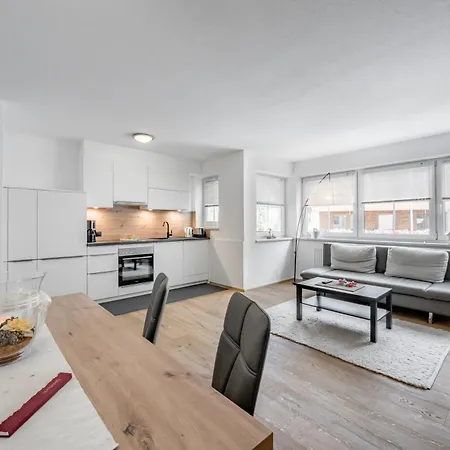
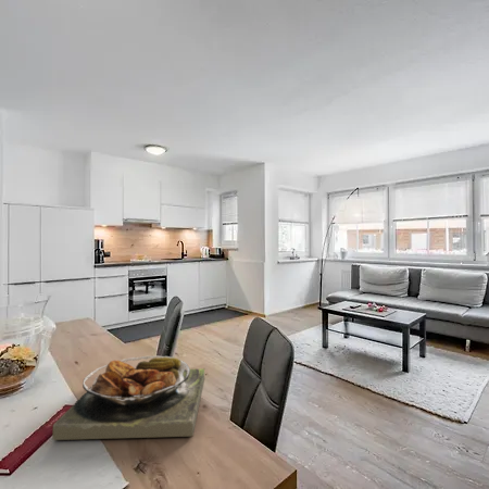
+ food plate (142, 381)
